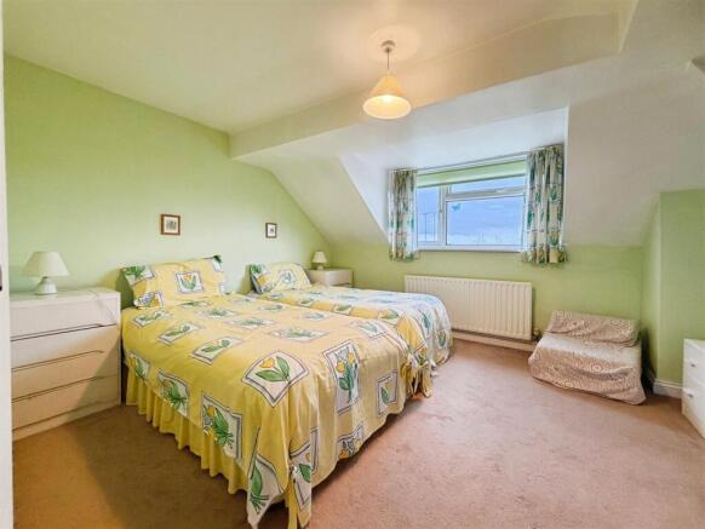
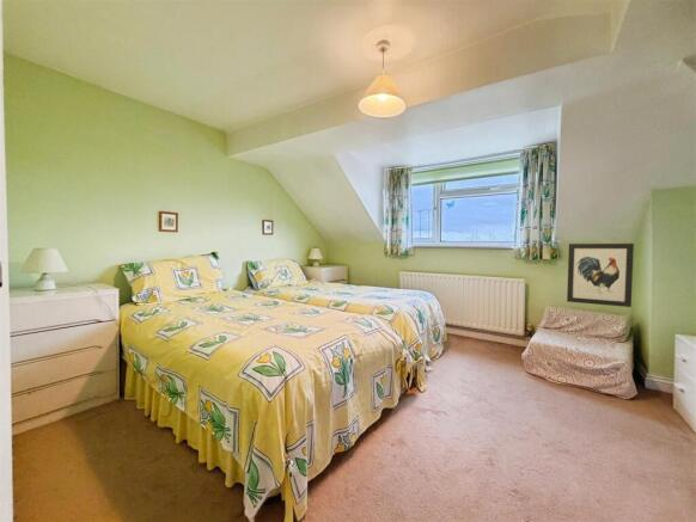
+ wall art (598, 274)
